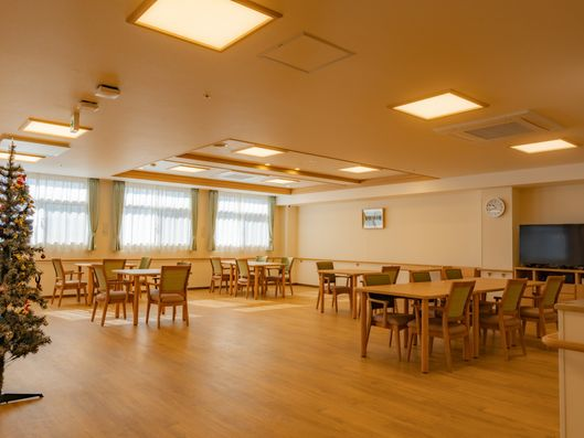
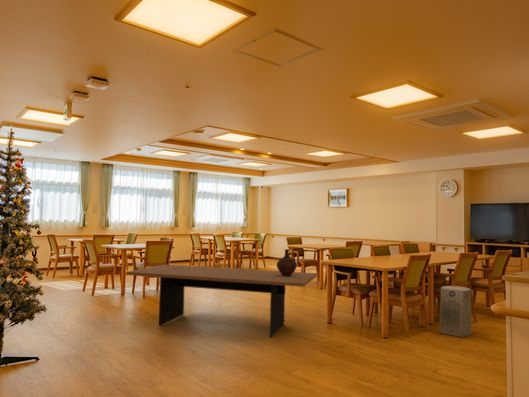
+ dining table (223, 289)
+ fan (456, 310)
+ ceramic jug (286, 262)
